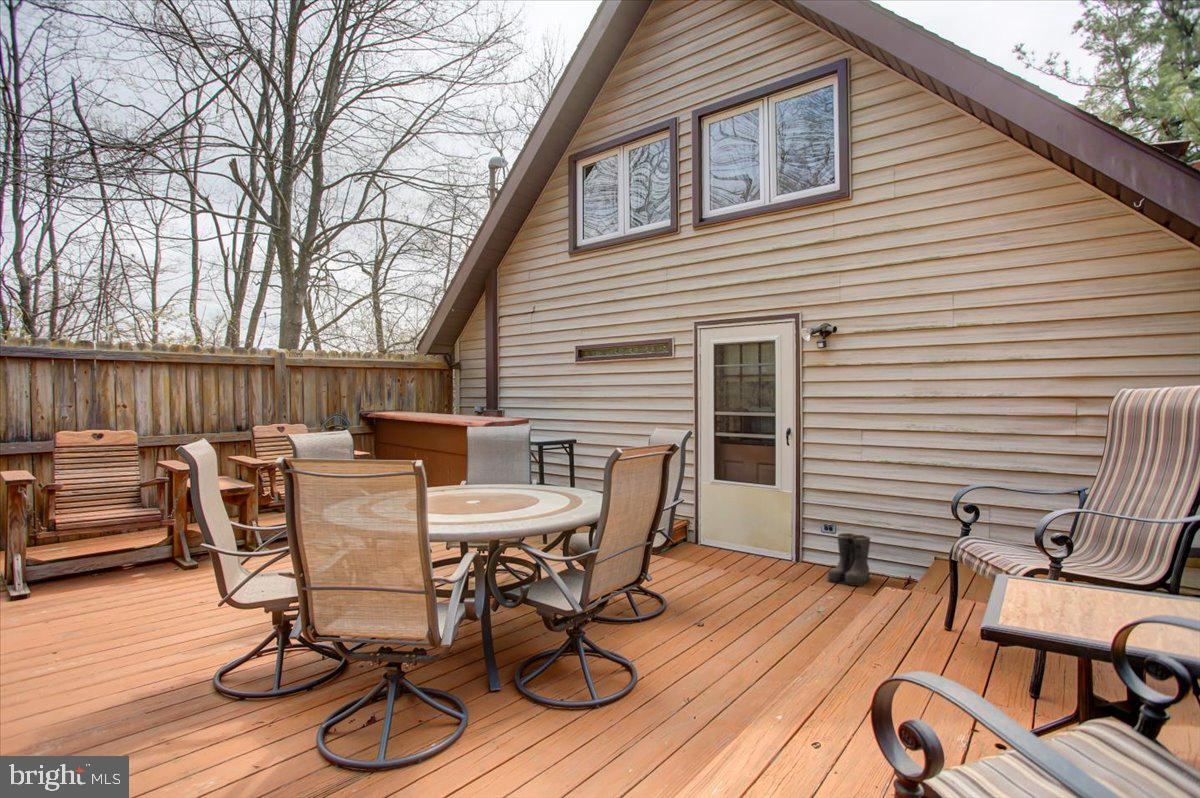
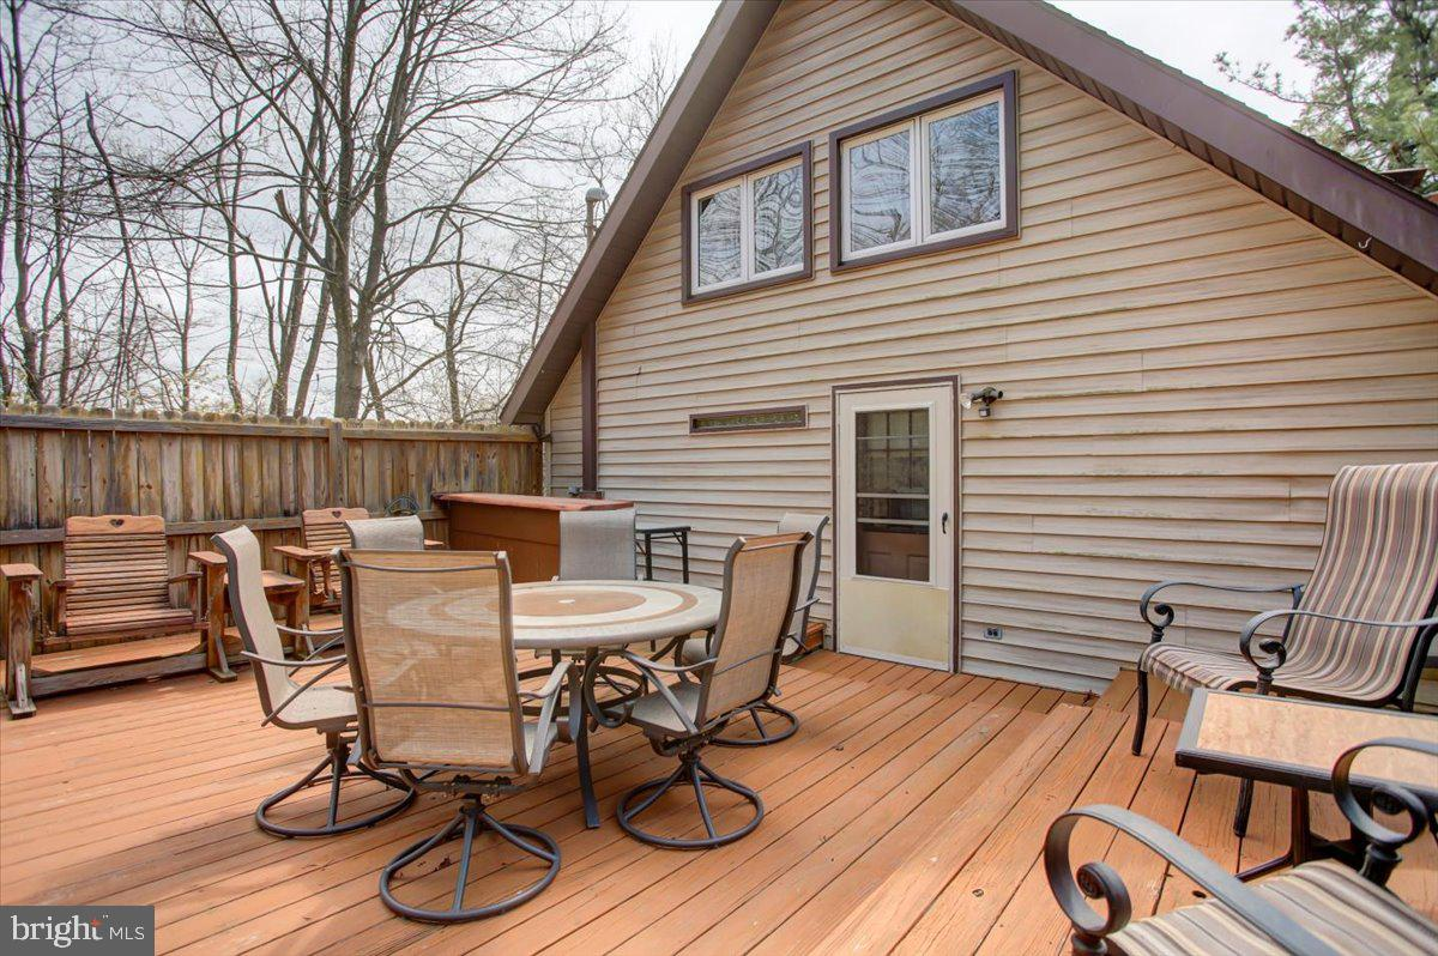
- boots (849, 558)
